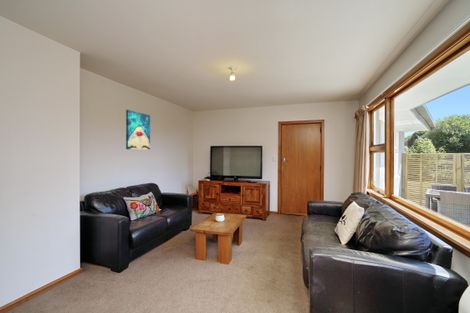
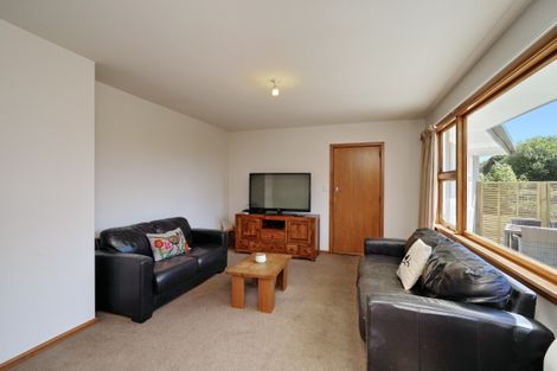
- wall art (138, 131)
